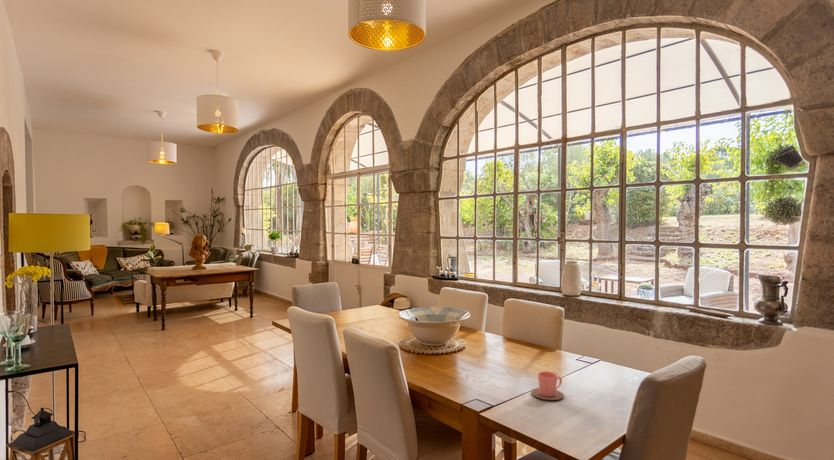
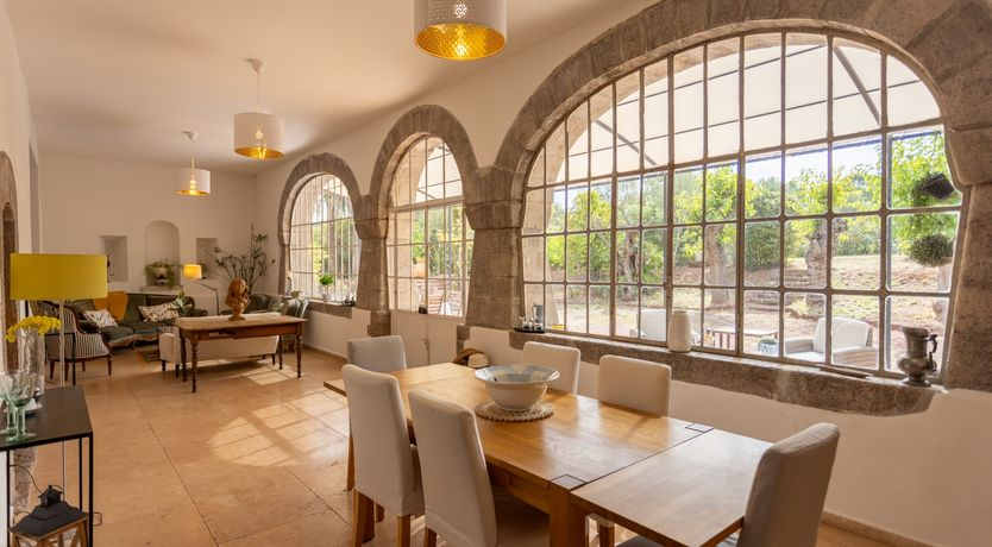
- cup (547, 384)
